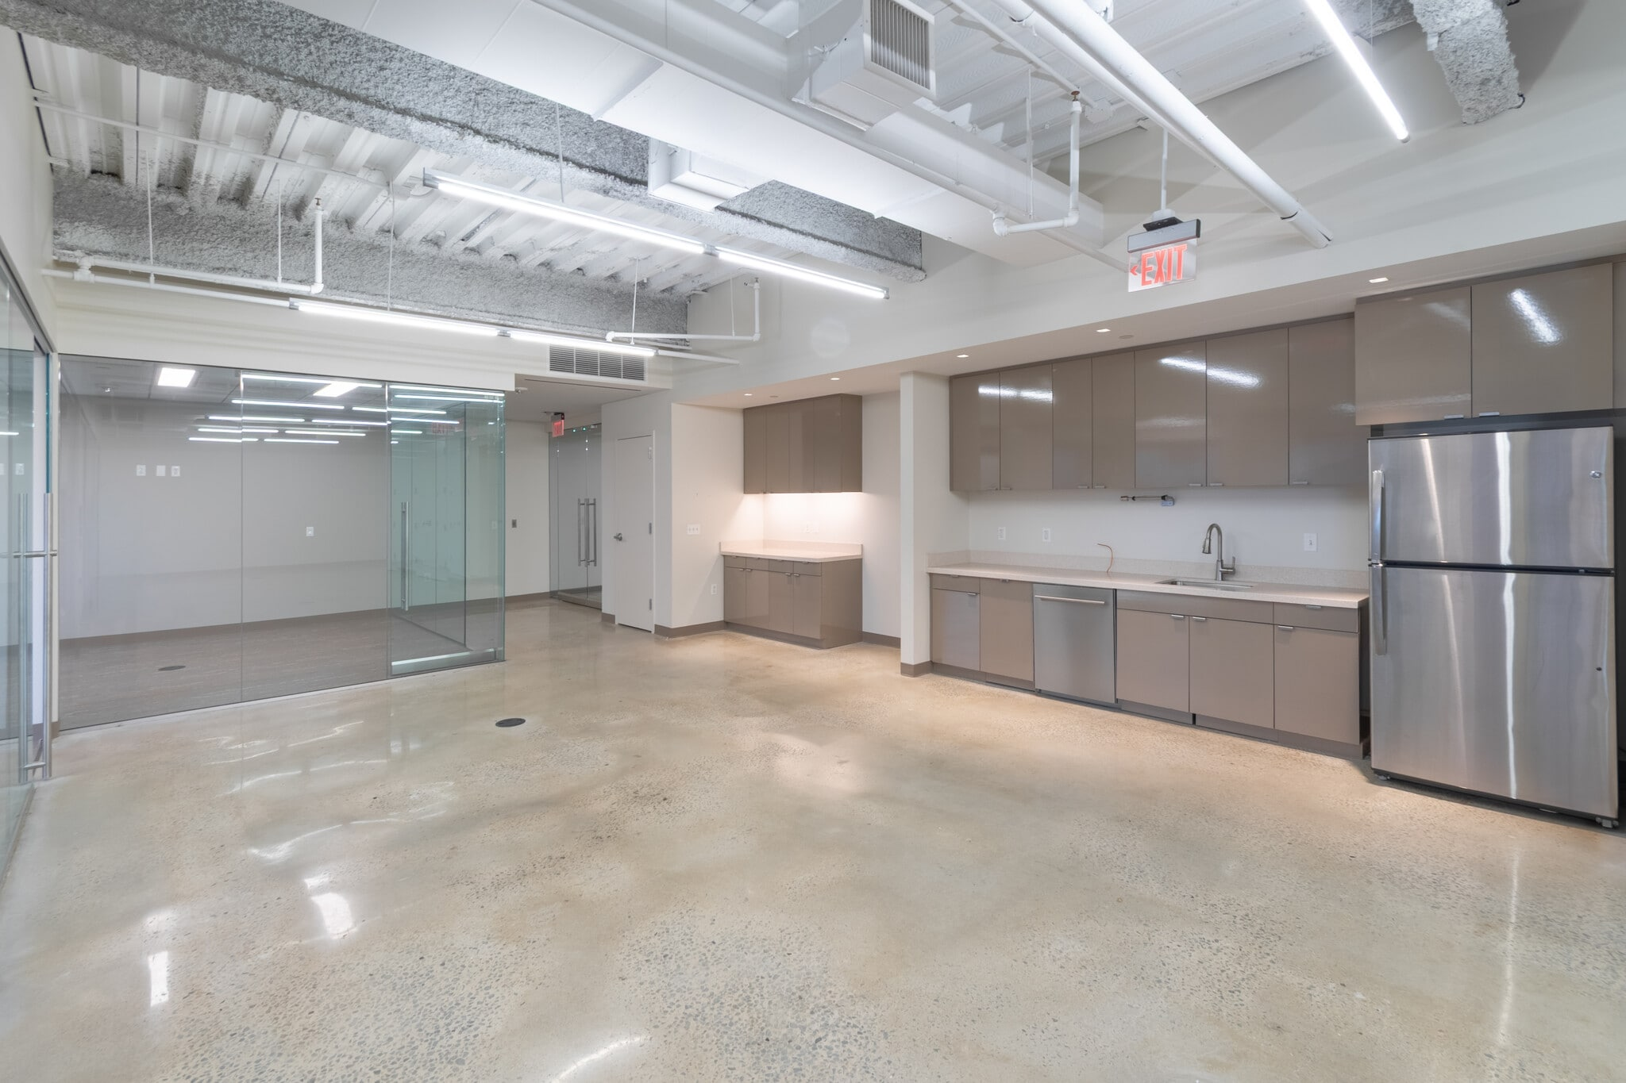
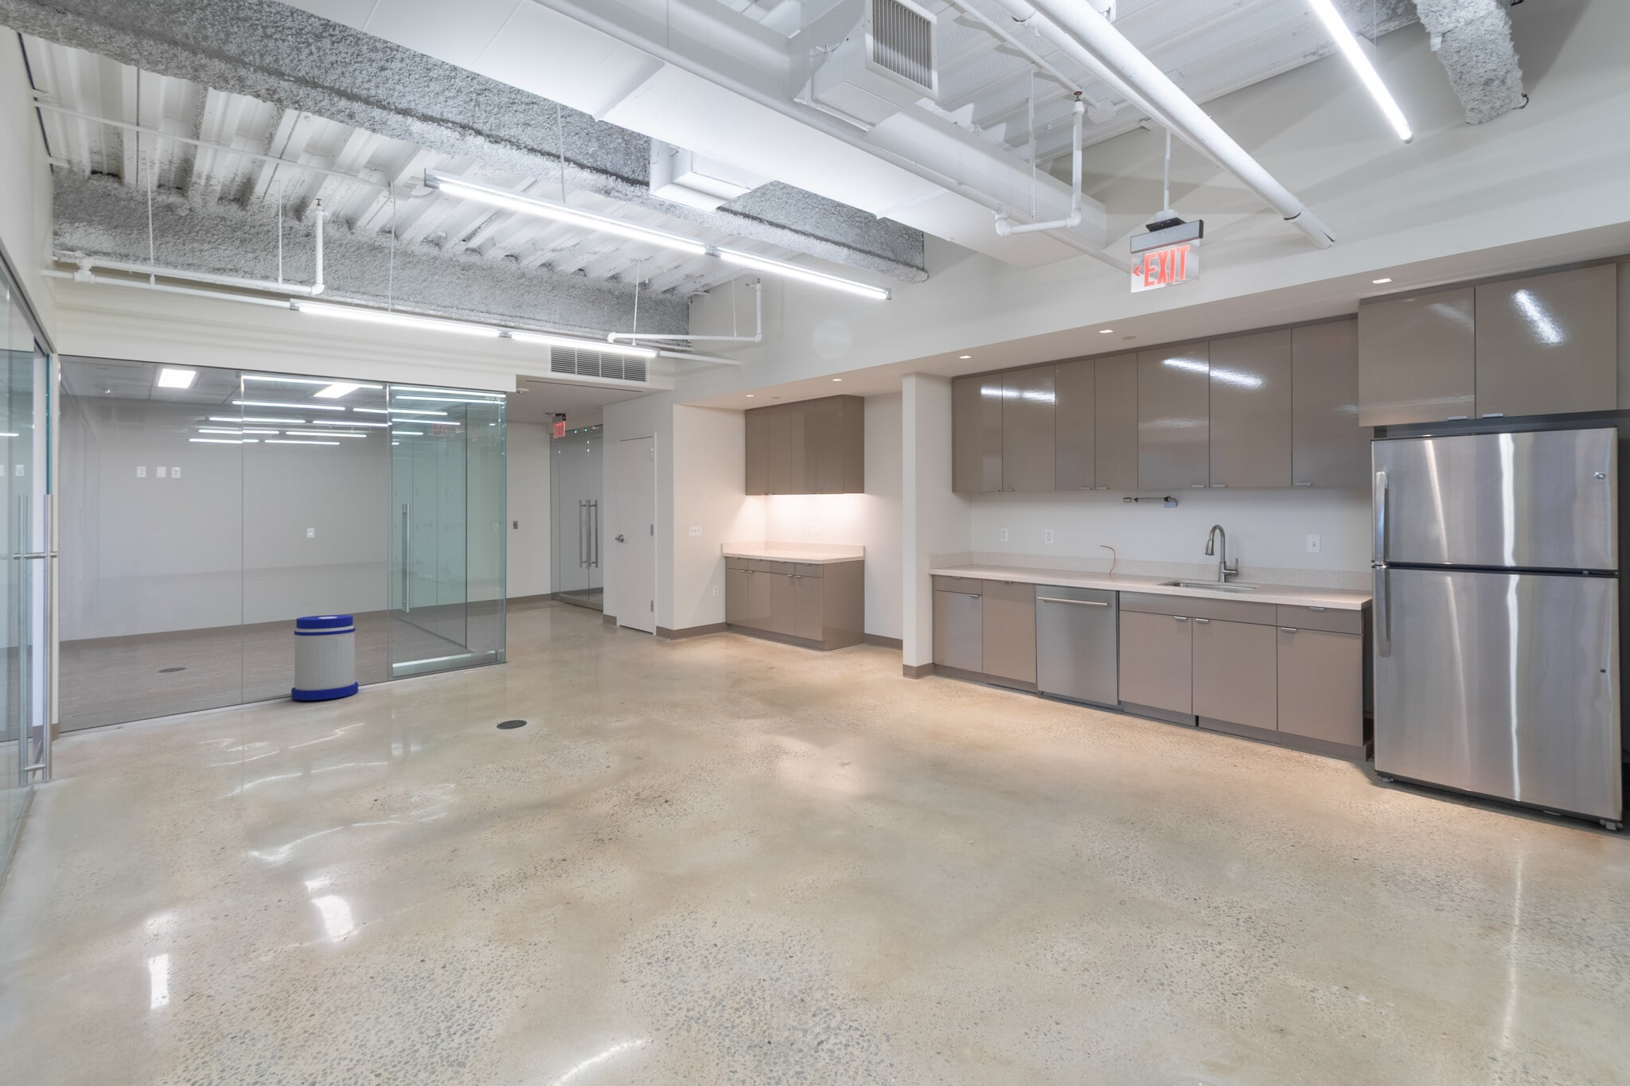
+ trash can (325, 656)
